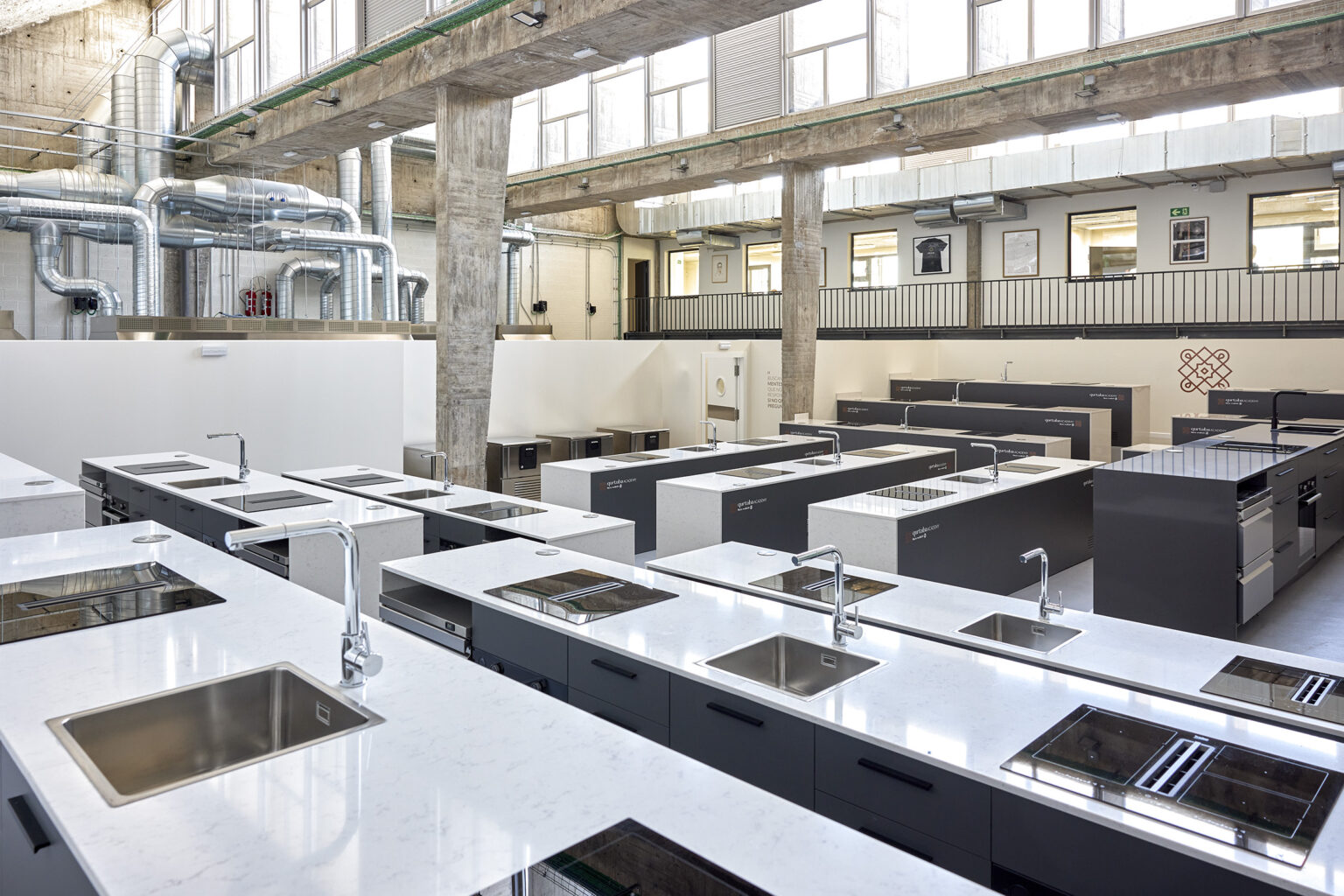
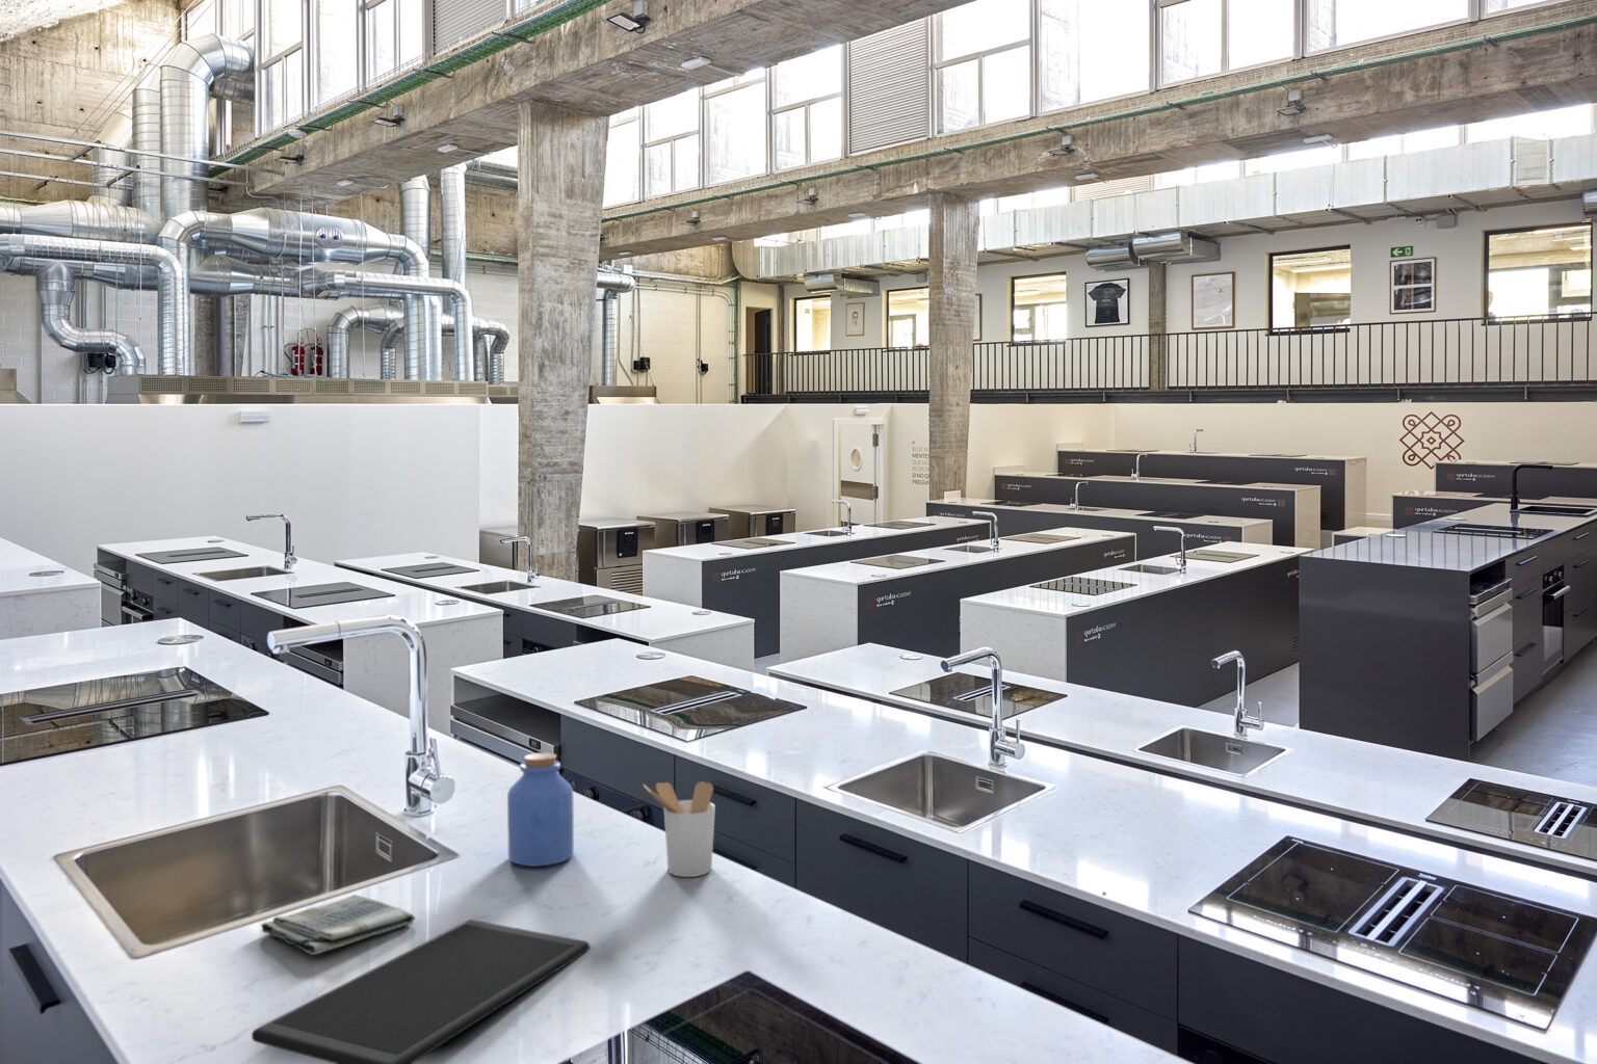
+ cutting board (435, 987)
+ dish towel (337, 919)
+ utensil holder (677, 825)
+ jar (541, 806)
